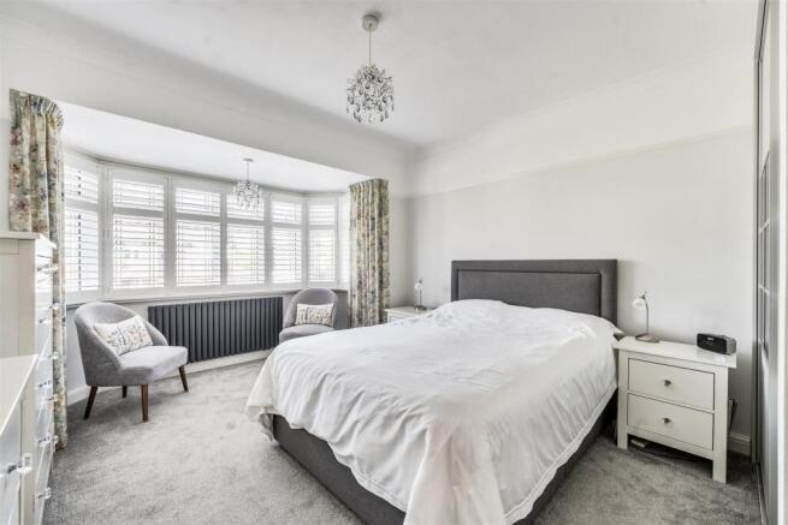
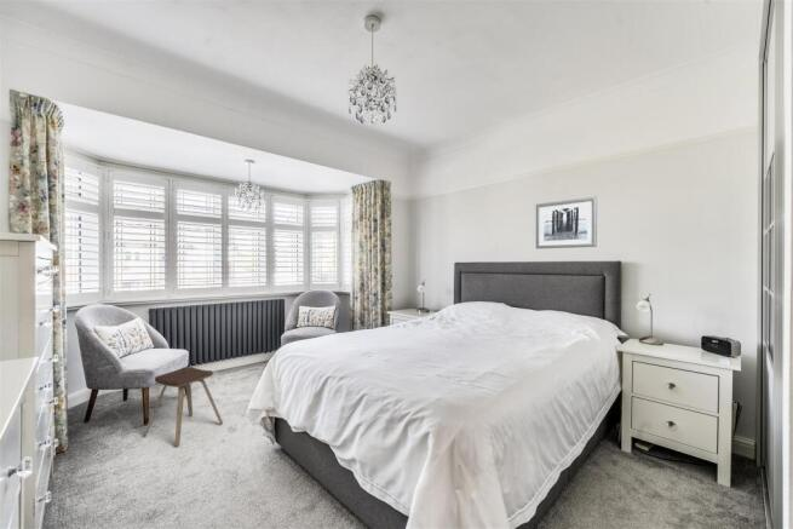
+ music stool (182, 401)
+ wall art (564, 224)
